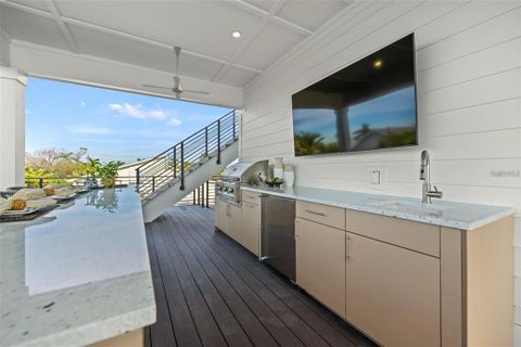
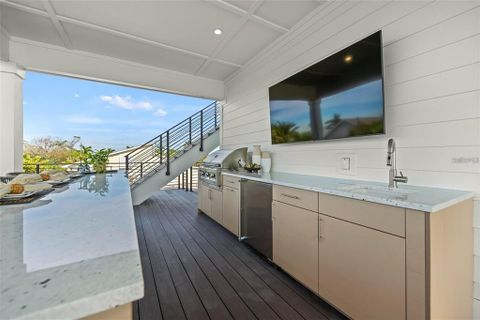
- ceiling fan (177, 69)
